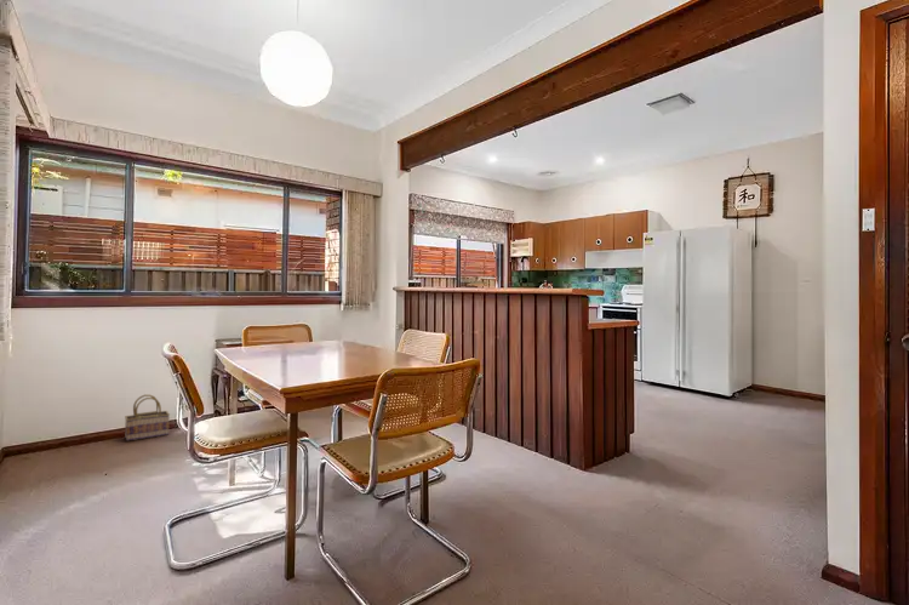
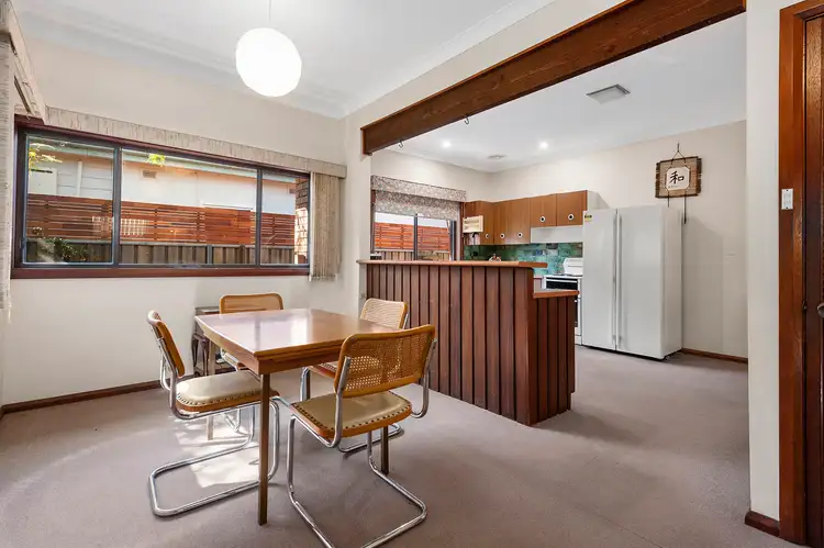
- basket (147, 415)
